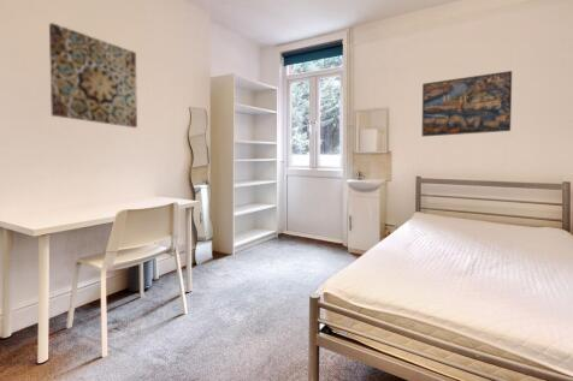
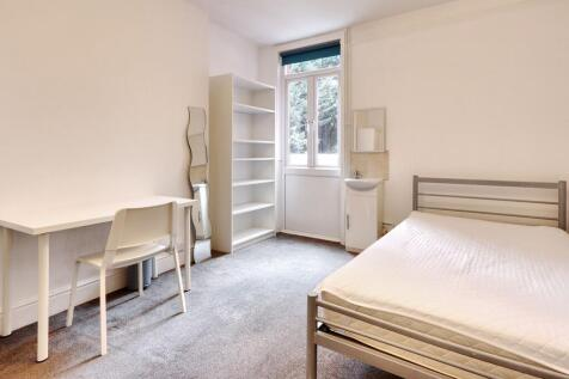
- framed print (463, 106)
- wall art (98, 81)
